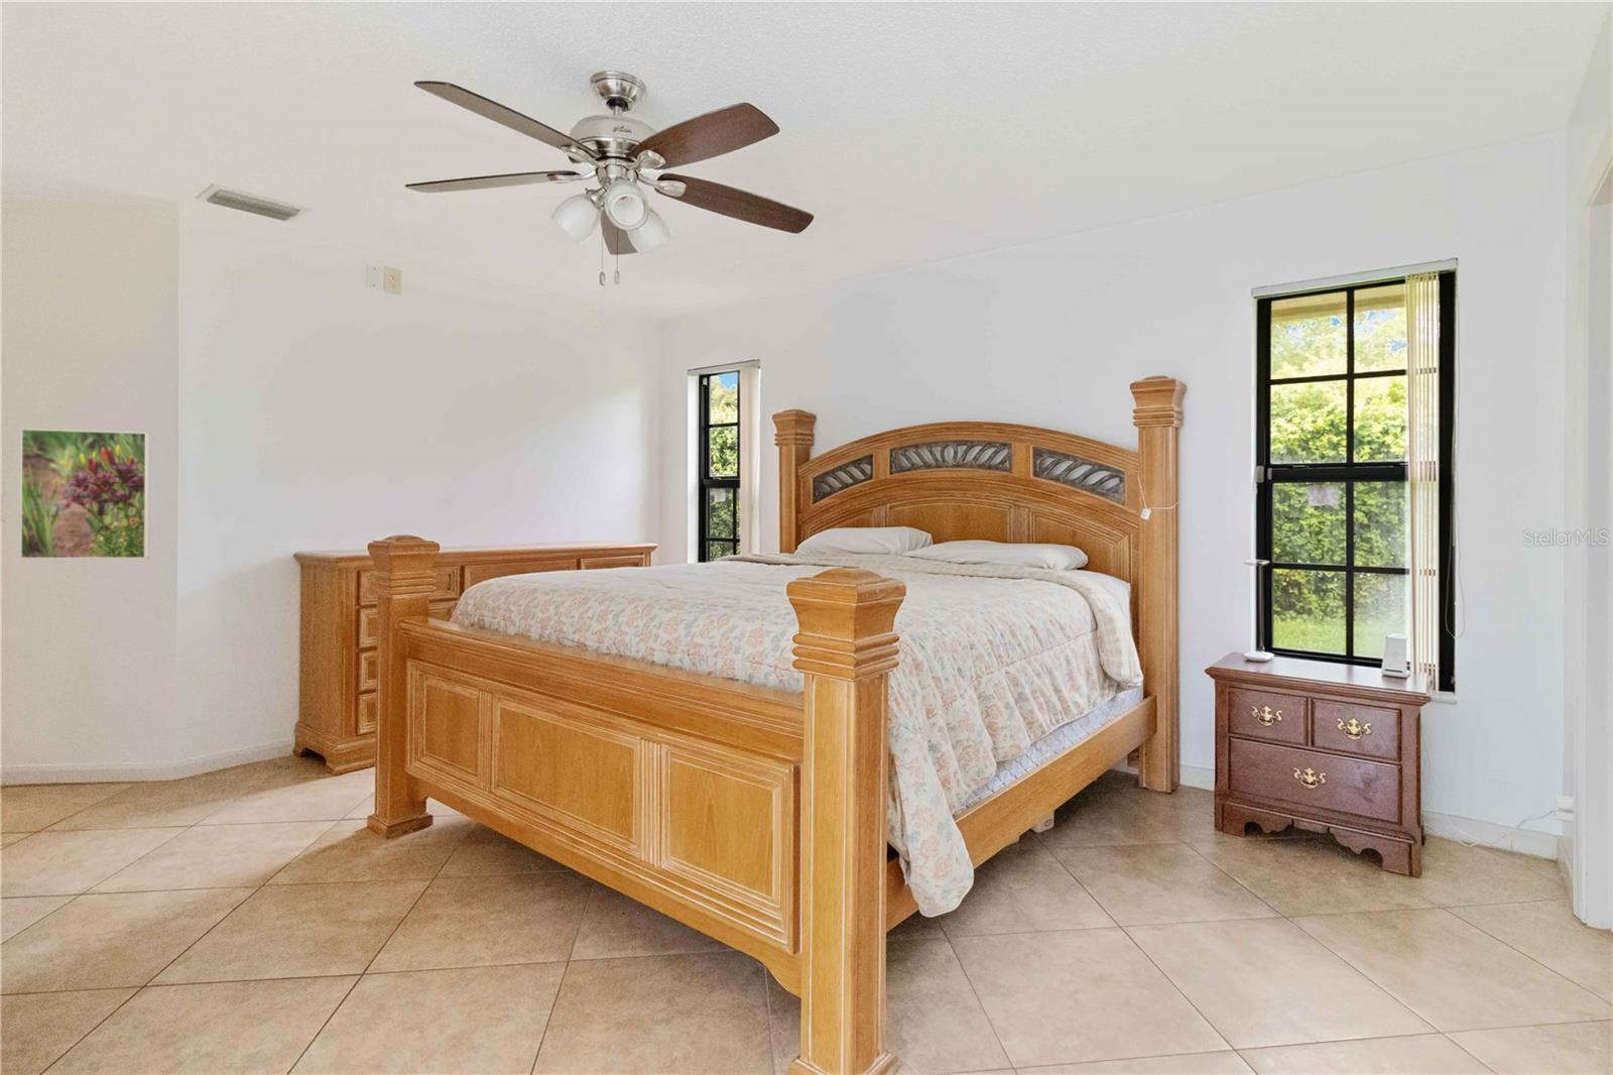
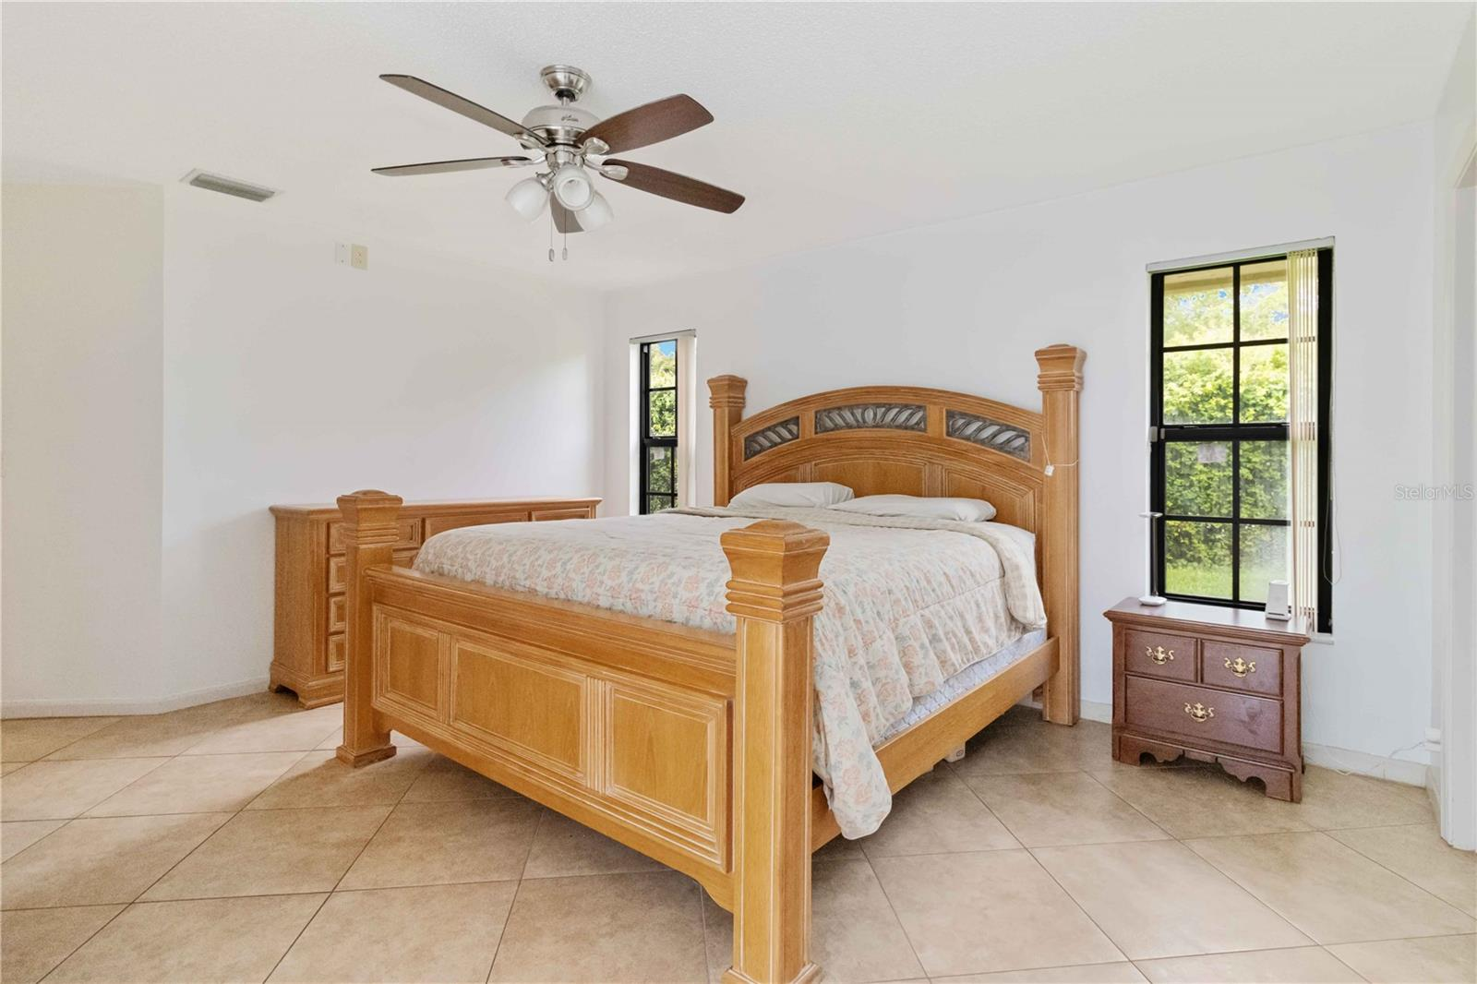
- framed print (85, 494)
